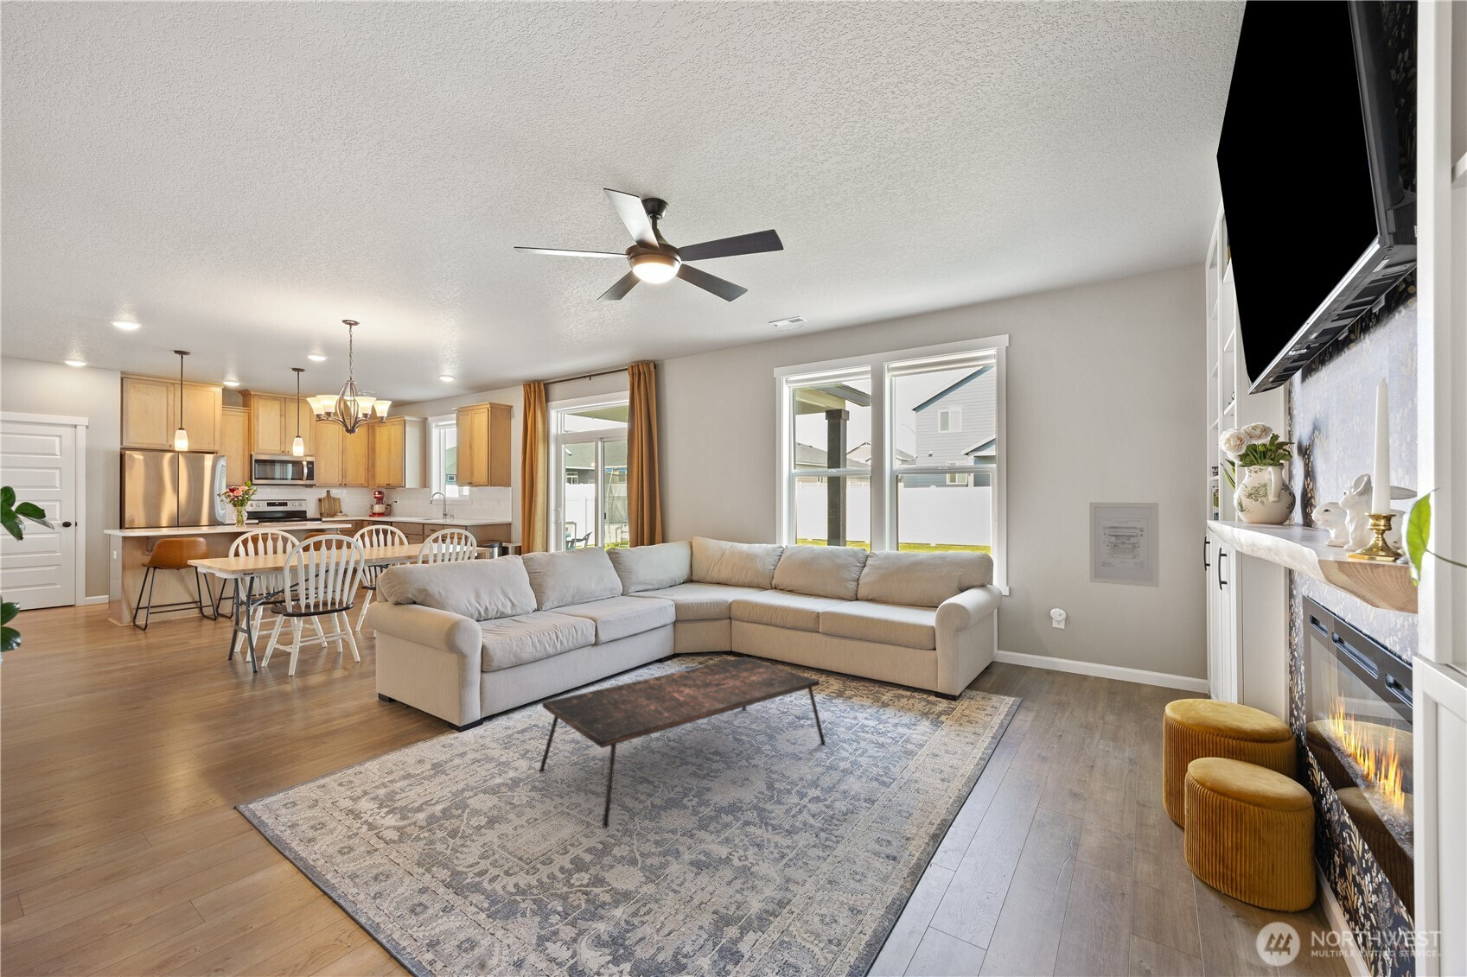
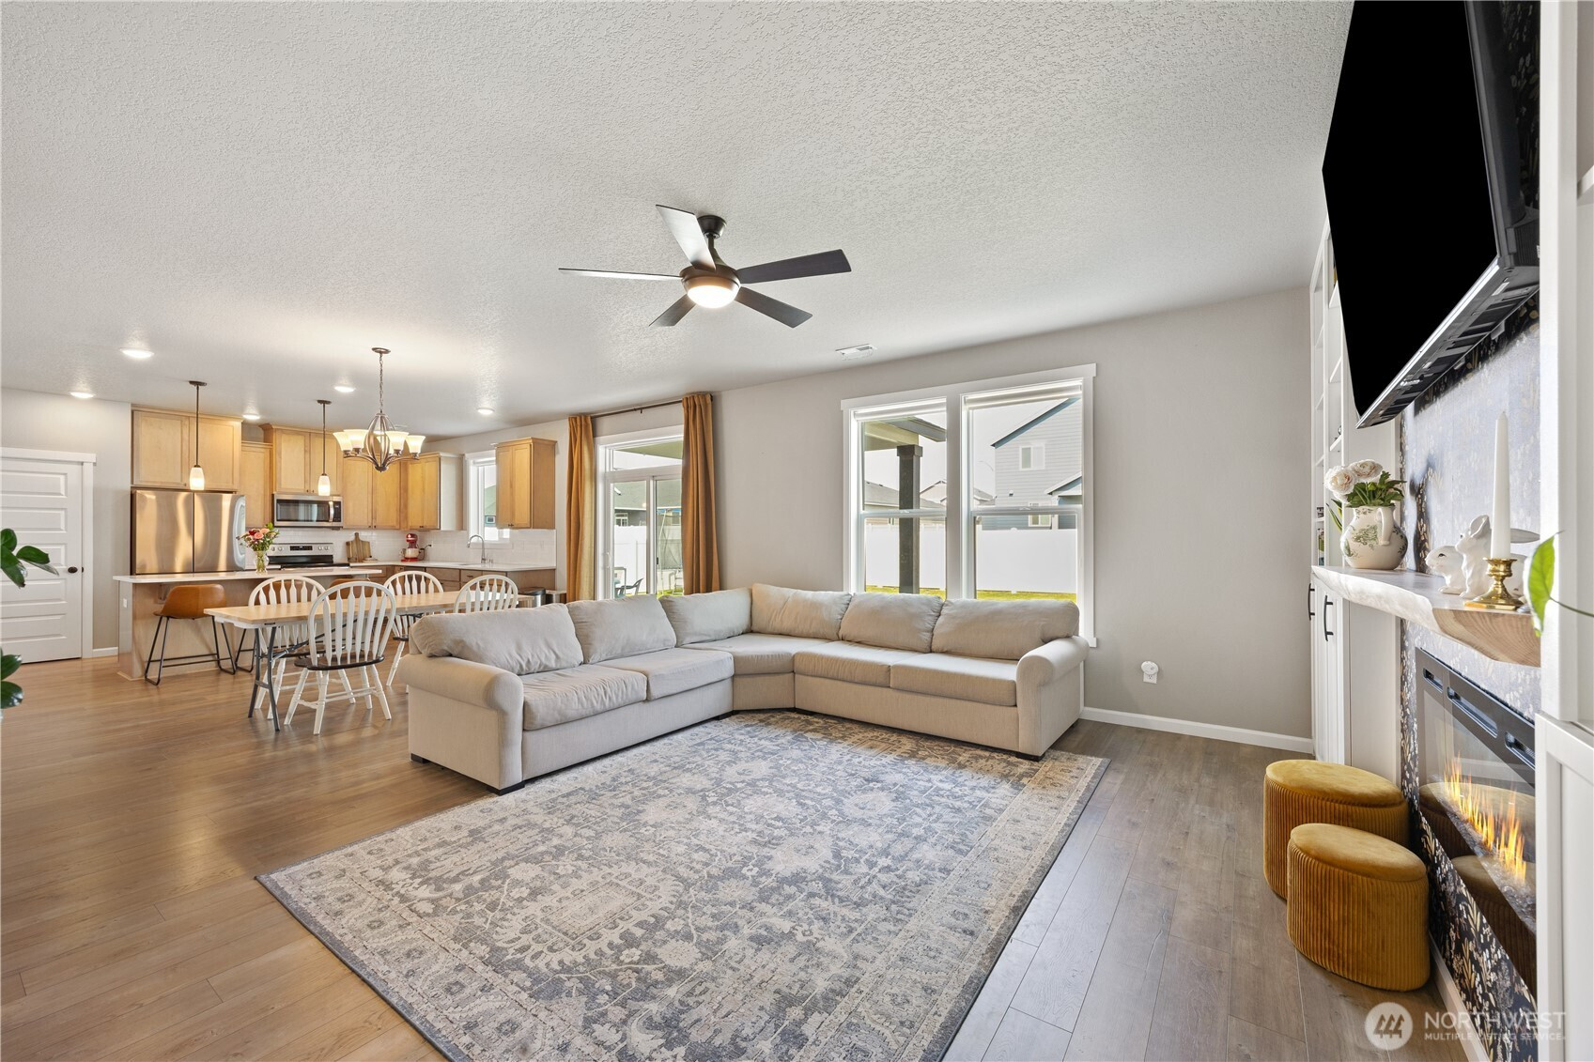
- coffee table (689, 722)
- wall art (1123, 543)
